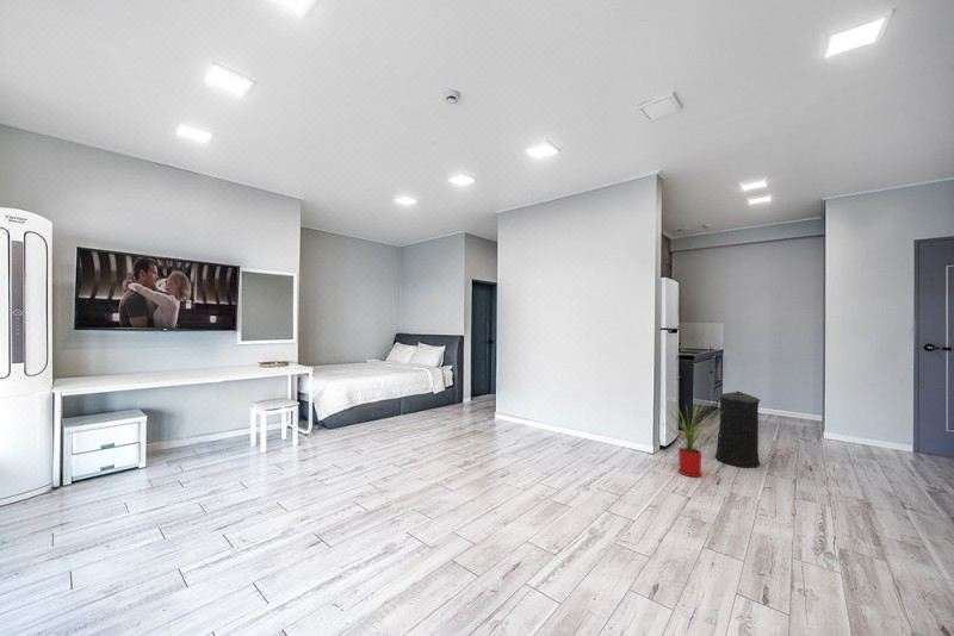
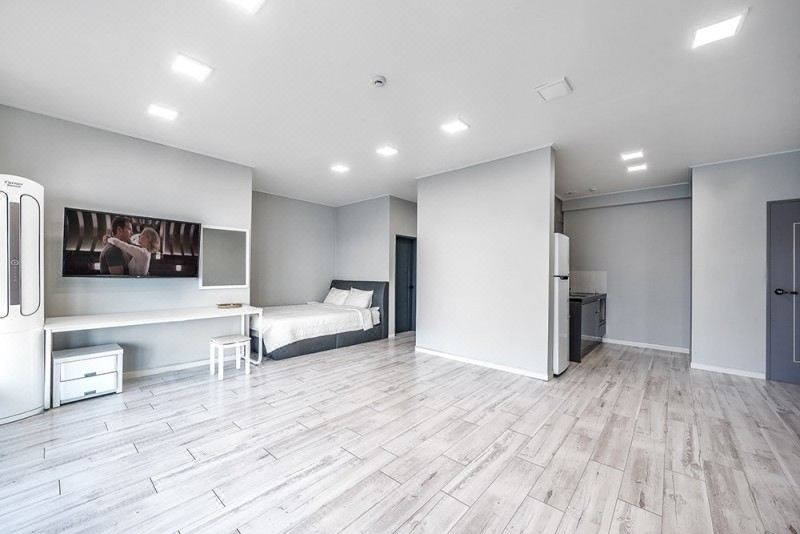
- trash can (736, 424)
- house plant (689, 436)
